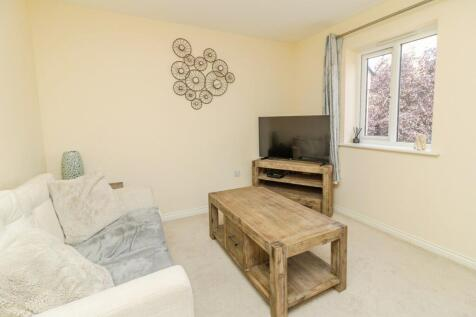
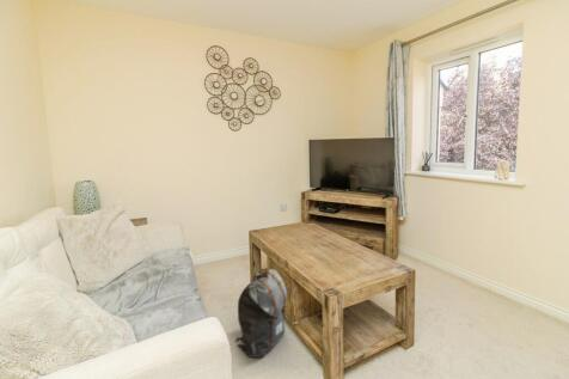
+ backpack (261, 306)
